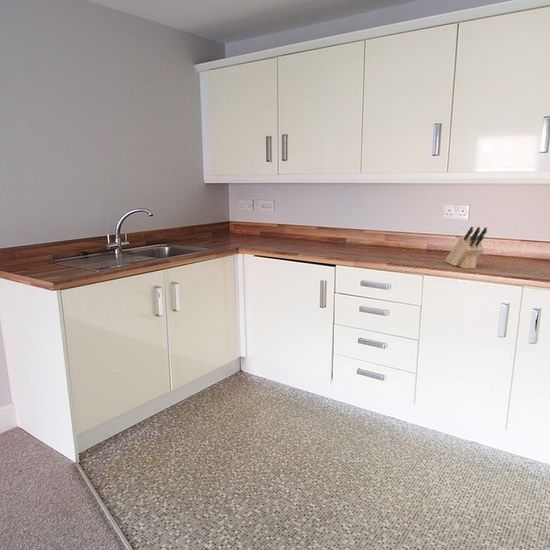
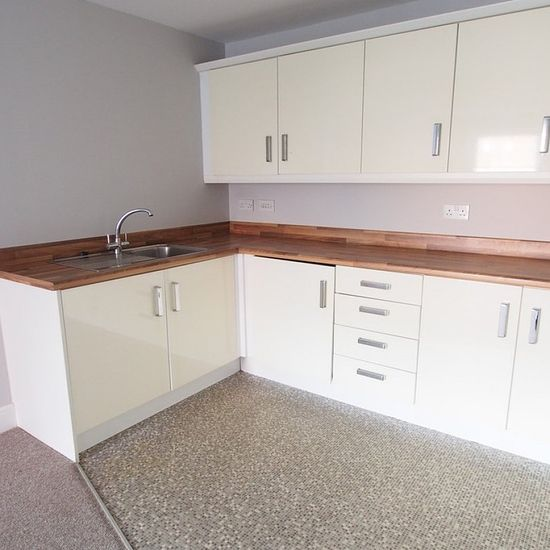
- knife block (466, 245)
